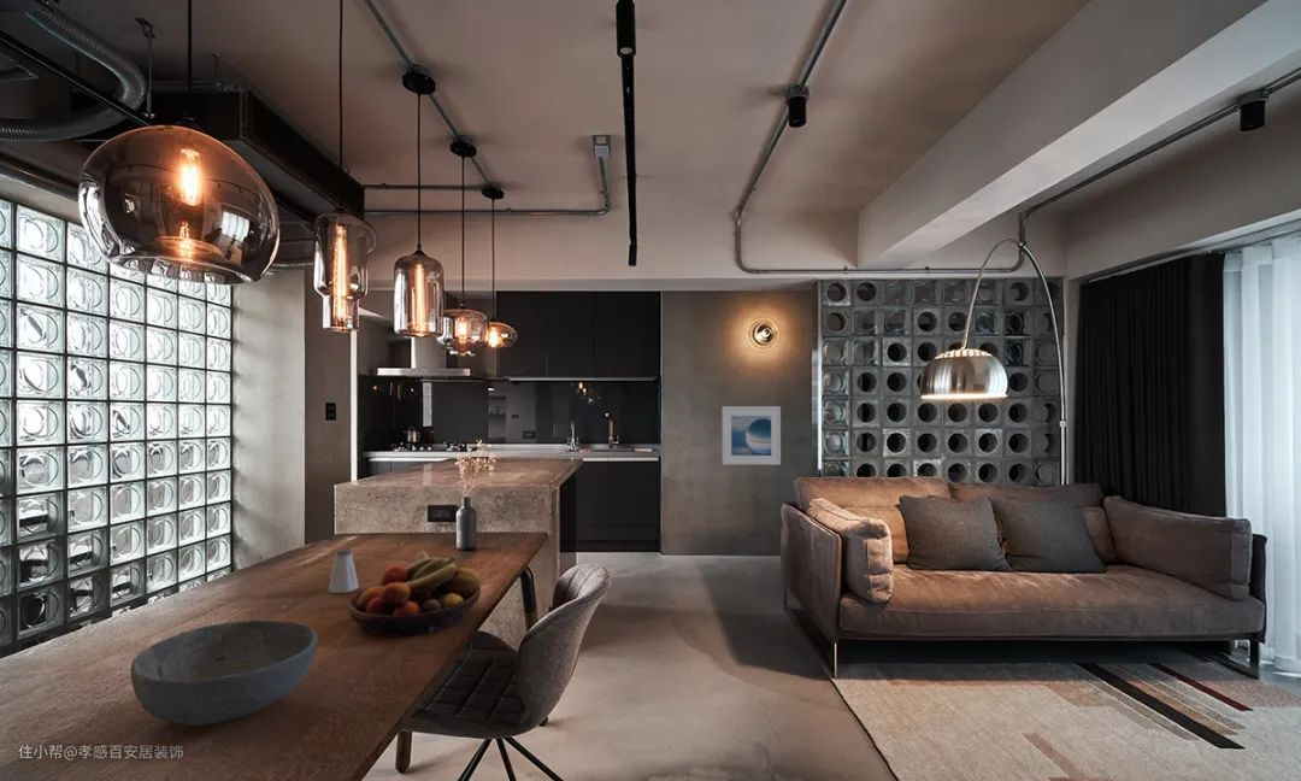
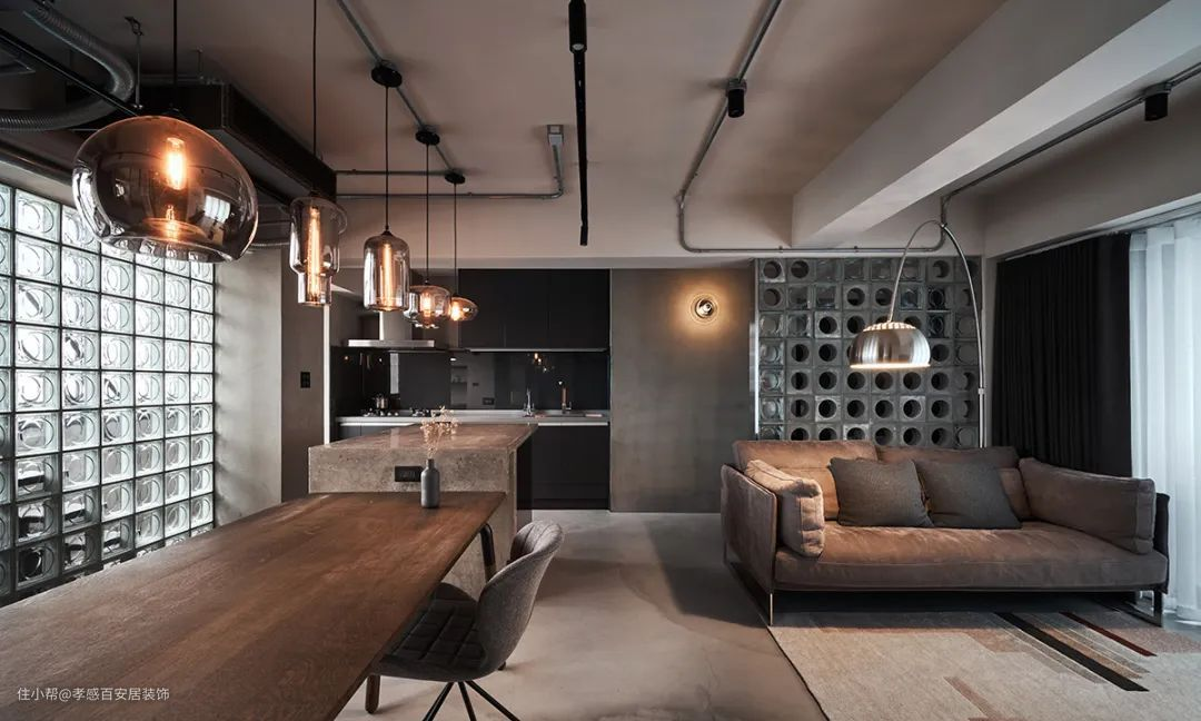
- fruit bowl (416, 587)
- bowl (230, 675)
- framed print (750, 435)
- saltshaker (343, 569)
